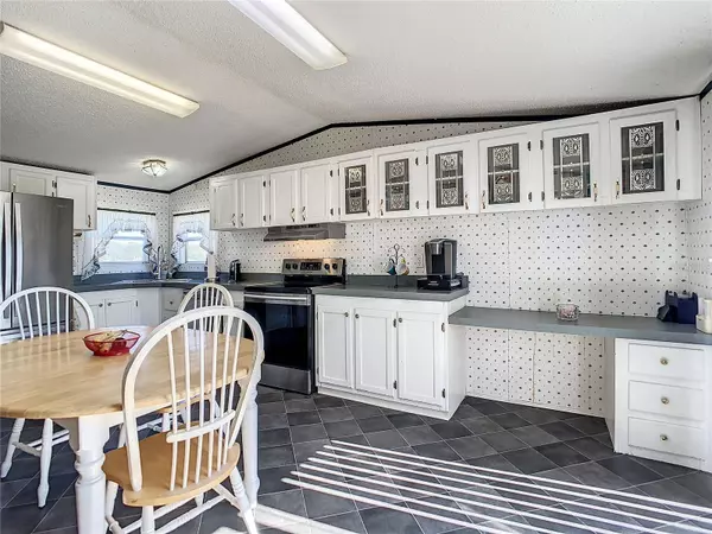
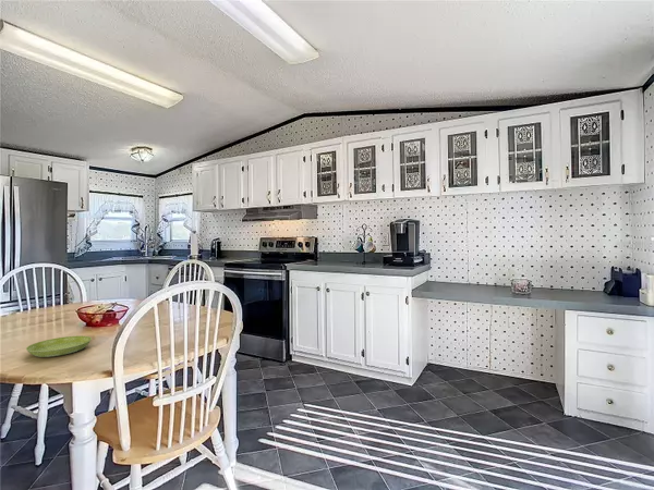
+ saucer (60, 346)
